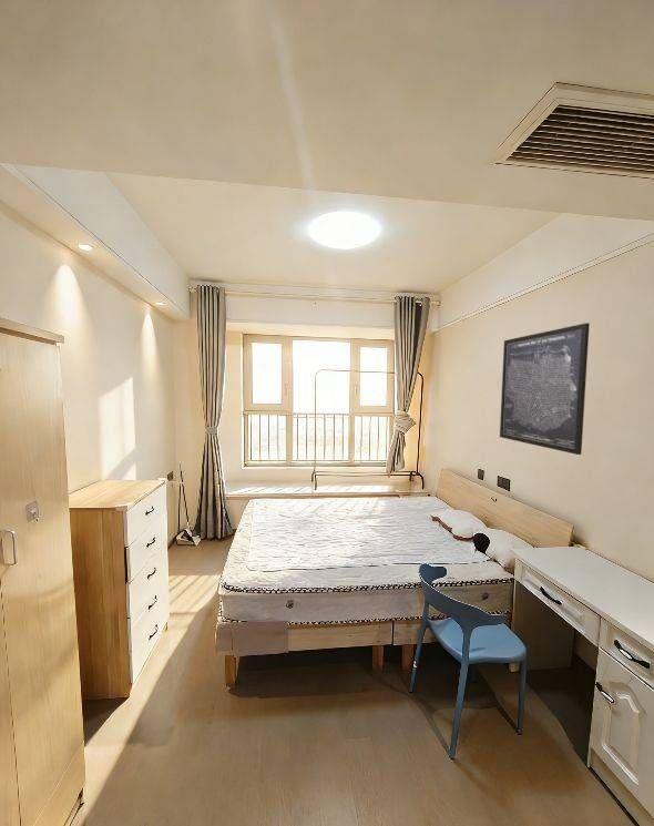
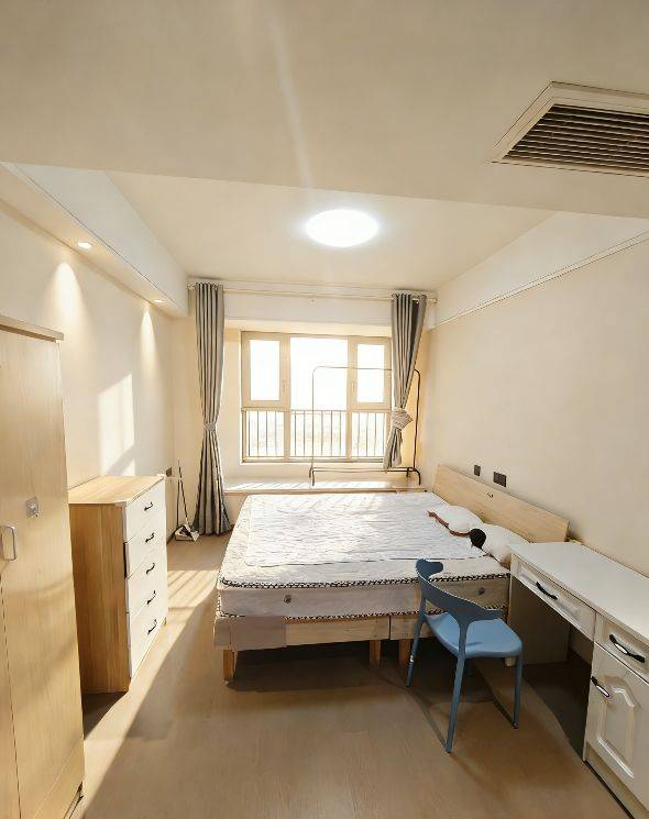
- wall art (537, 389)
